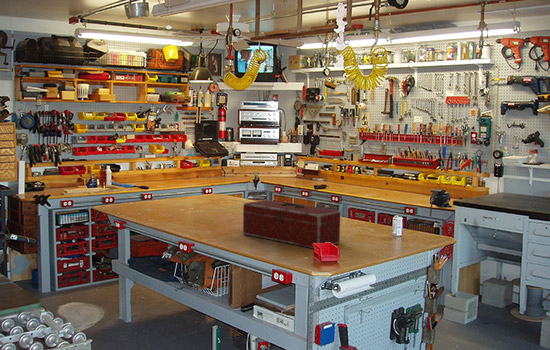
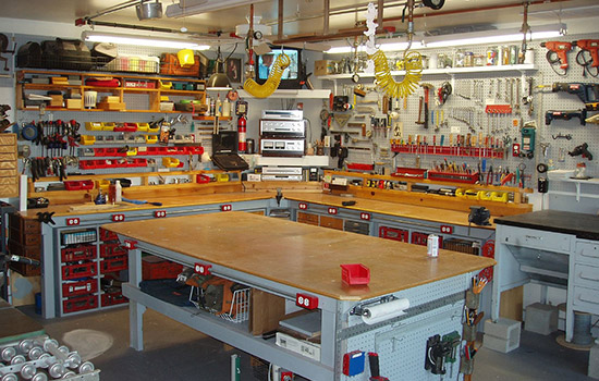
- toolbox (289, 221)
